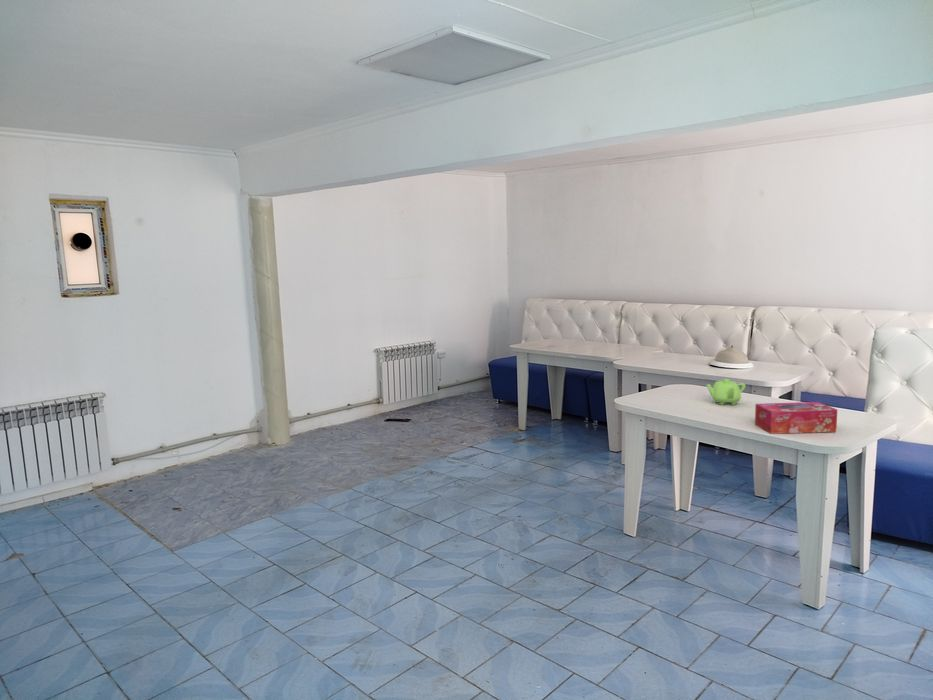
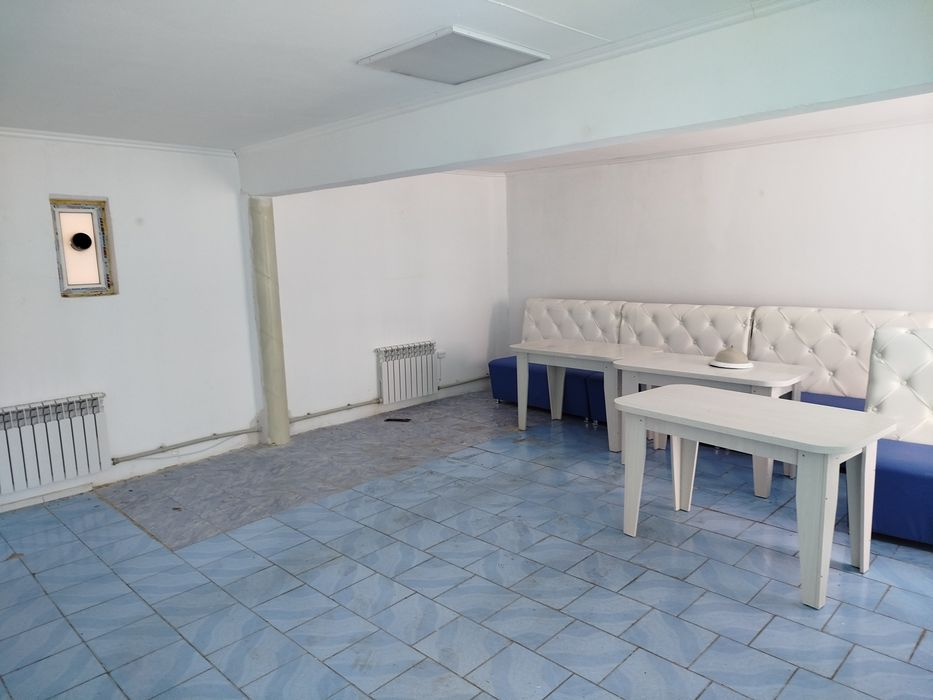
- teapot (725, 391)
- tissue box (795, 417)
